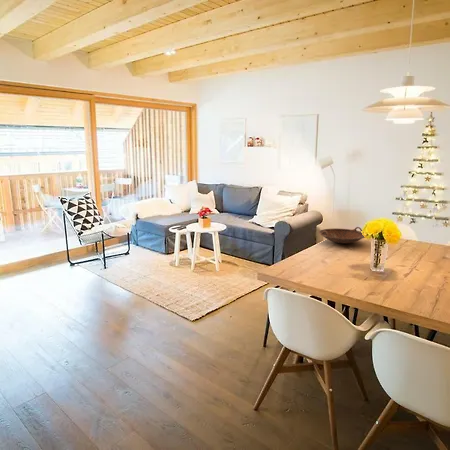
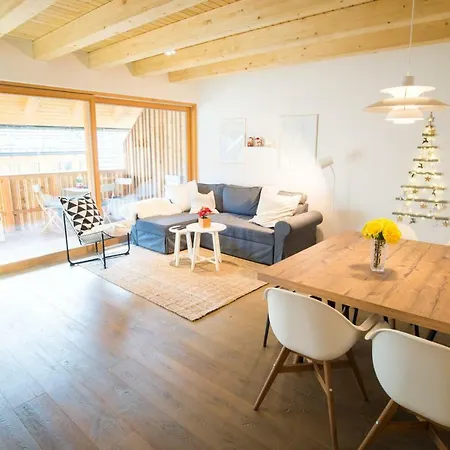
- bowl (341, 235)
